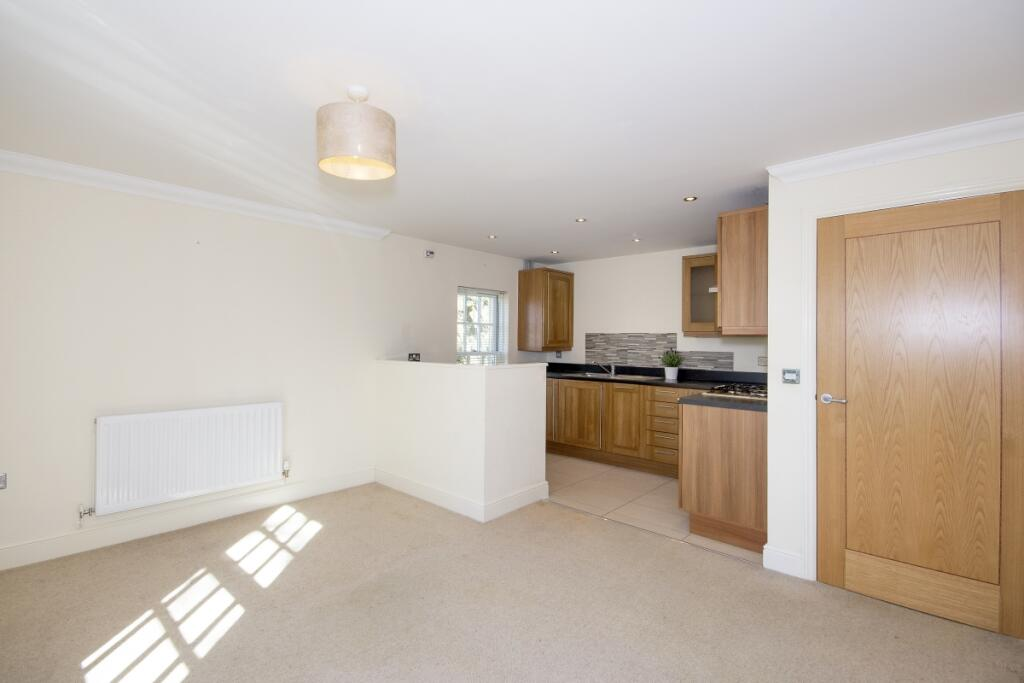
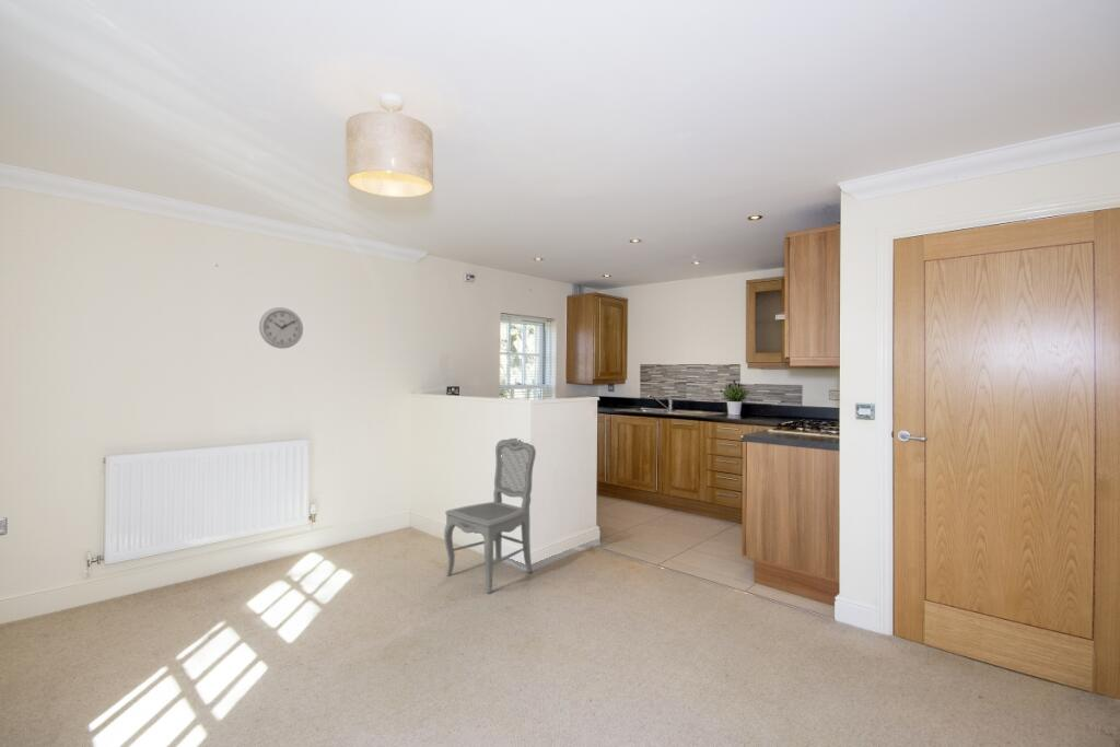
+ dining chair (491, 507)
+ wall clock (281, 327)
